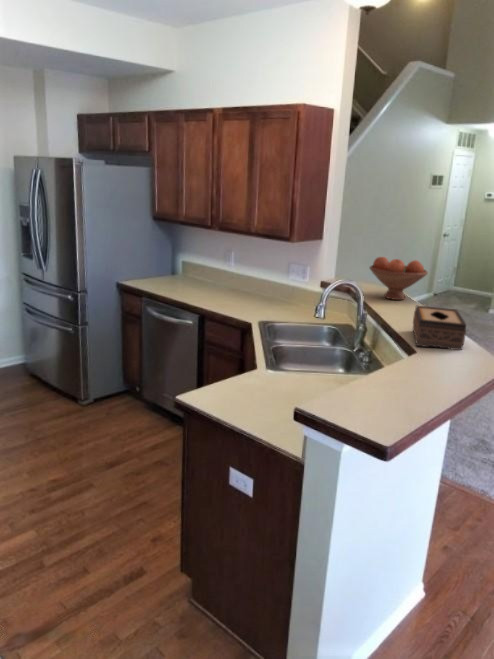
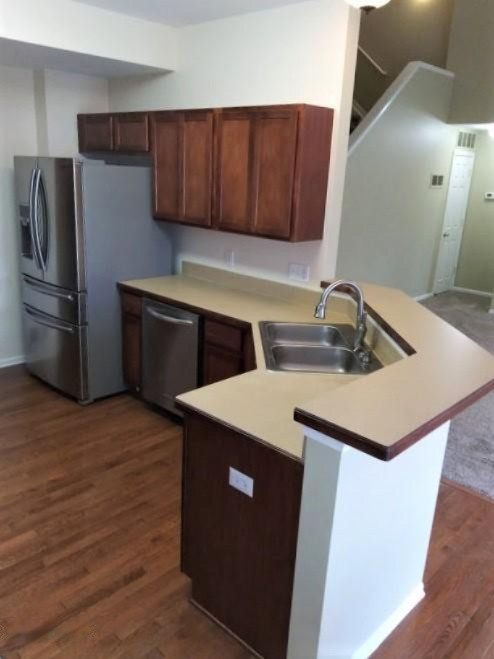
- fruit bowl (397, 277)
- tissue box (437, 326)
